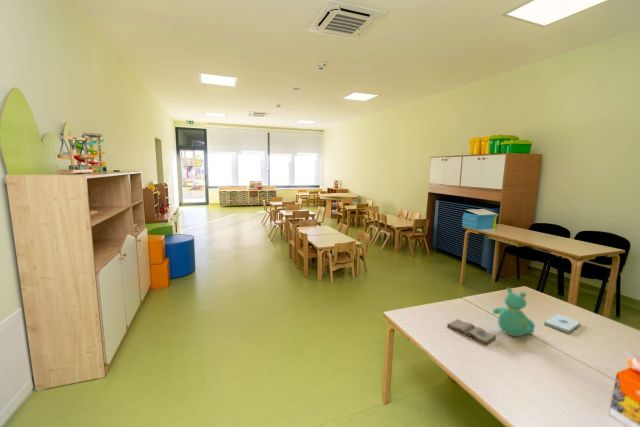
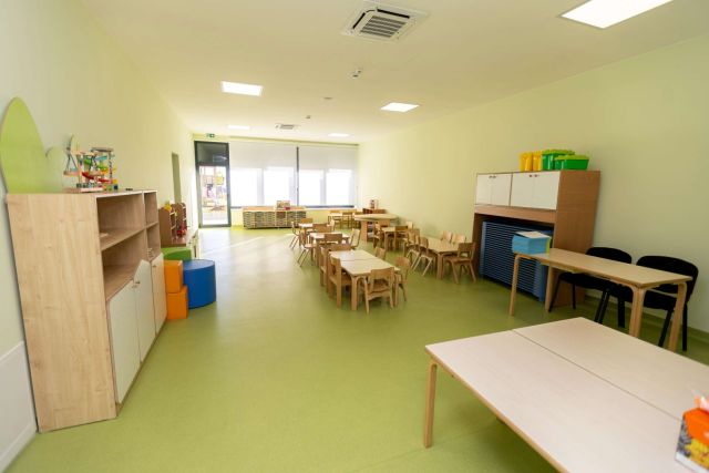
- notepad (562, 322)
- diary (470, 330)
- teddy bear (517, 310)
